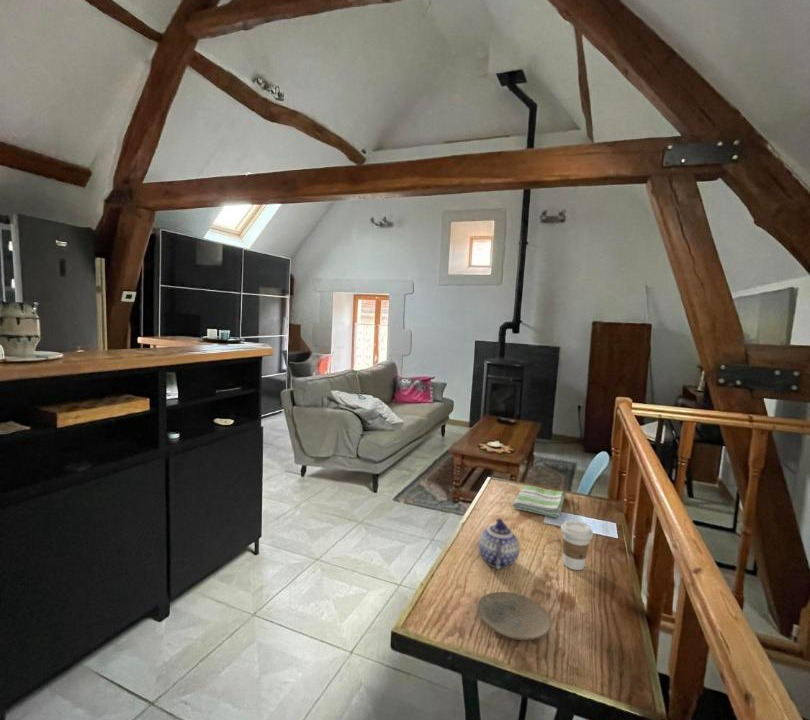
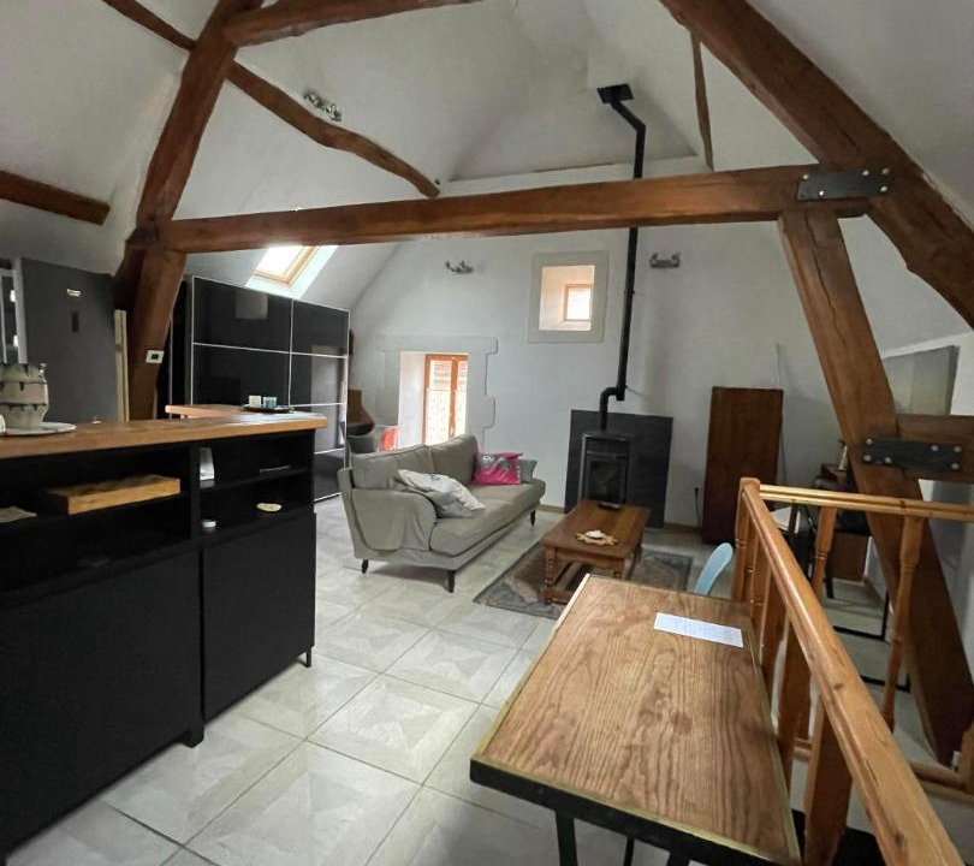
- teapot (499, 541)
- coffee cup (575, 545)
- dish towel (539, 498)
- plate (513, 618)
